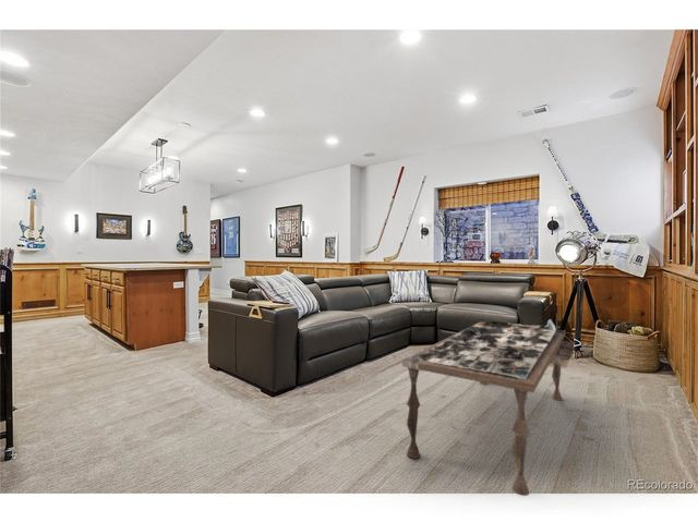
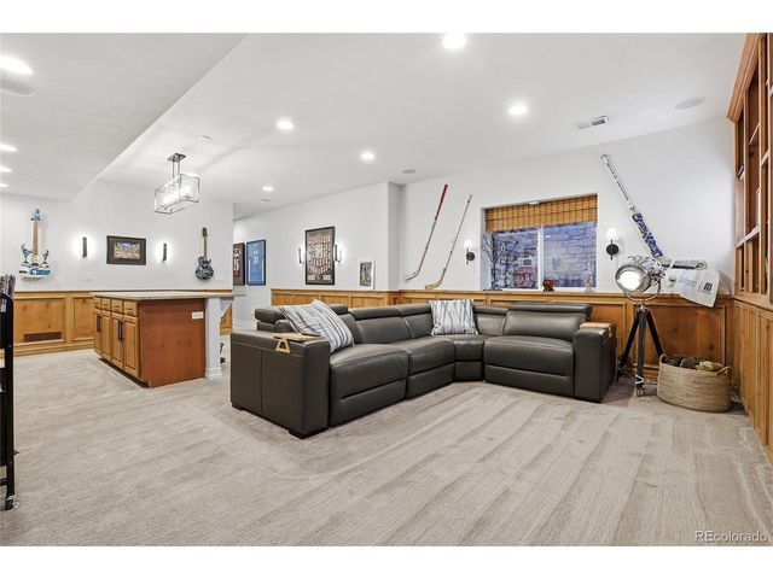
- coffee table (497, 374)
